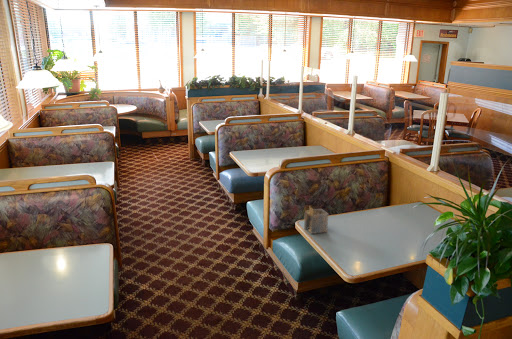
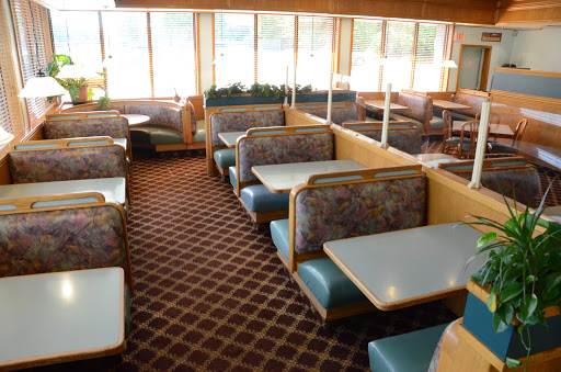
- napkin holder (316, 218)
